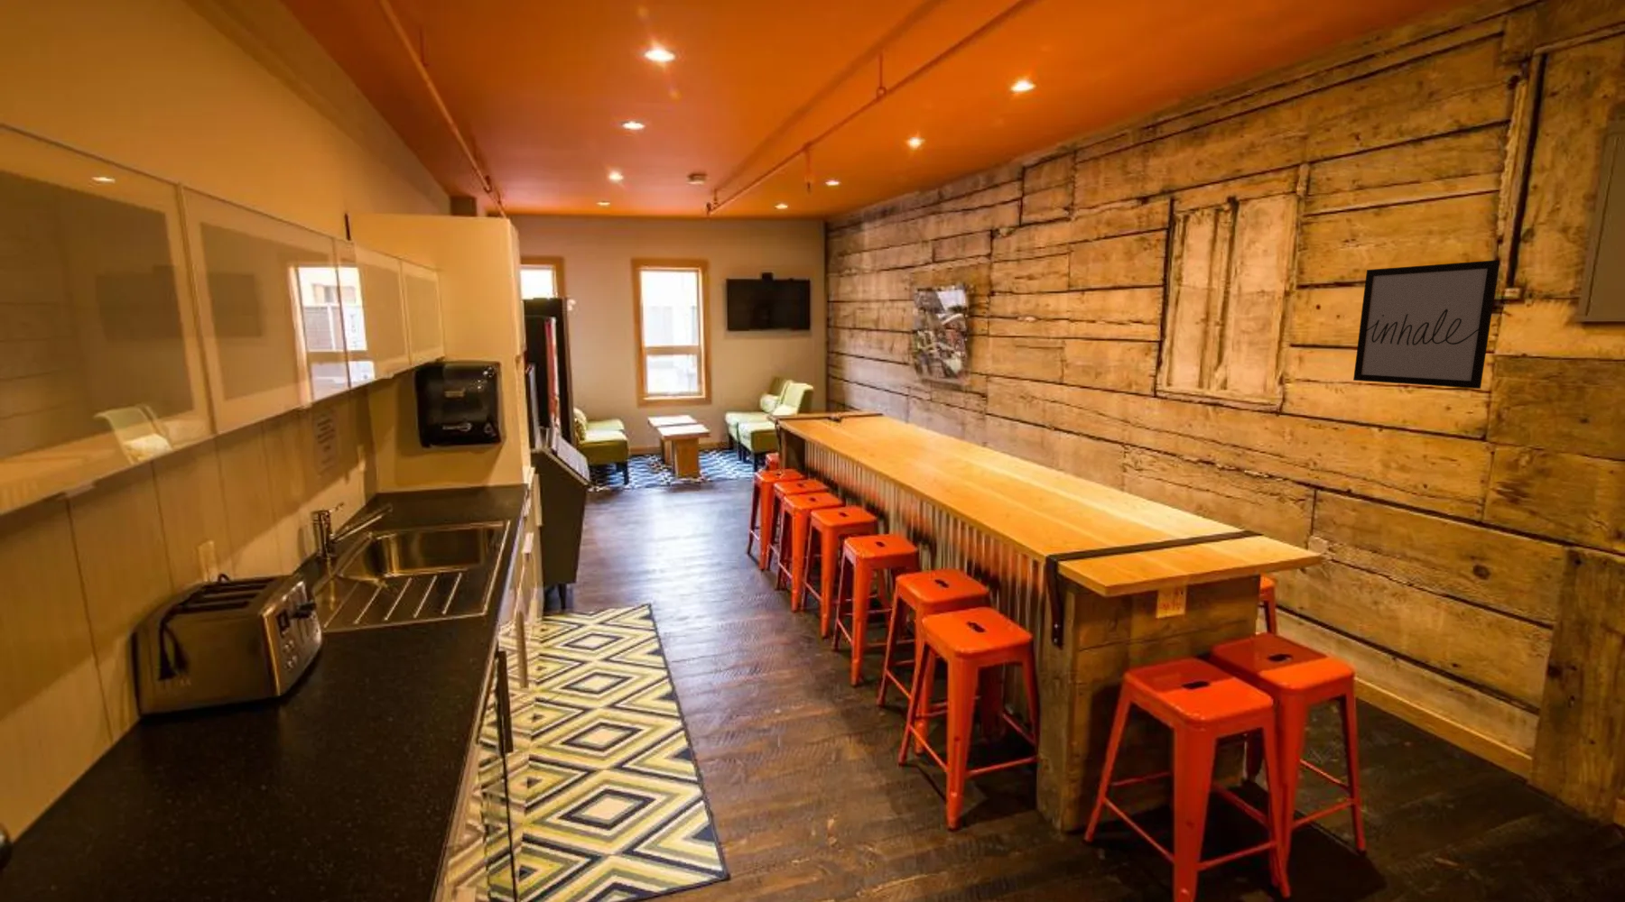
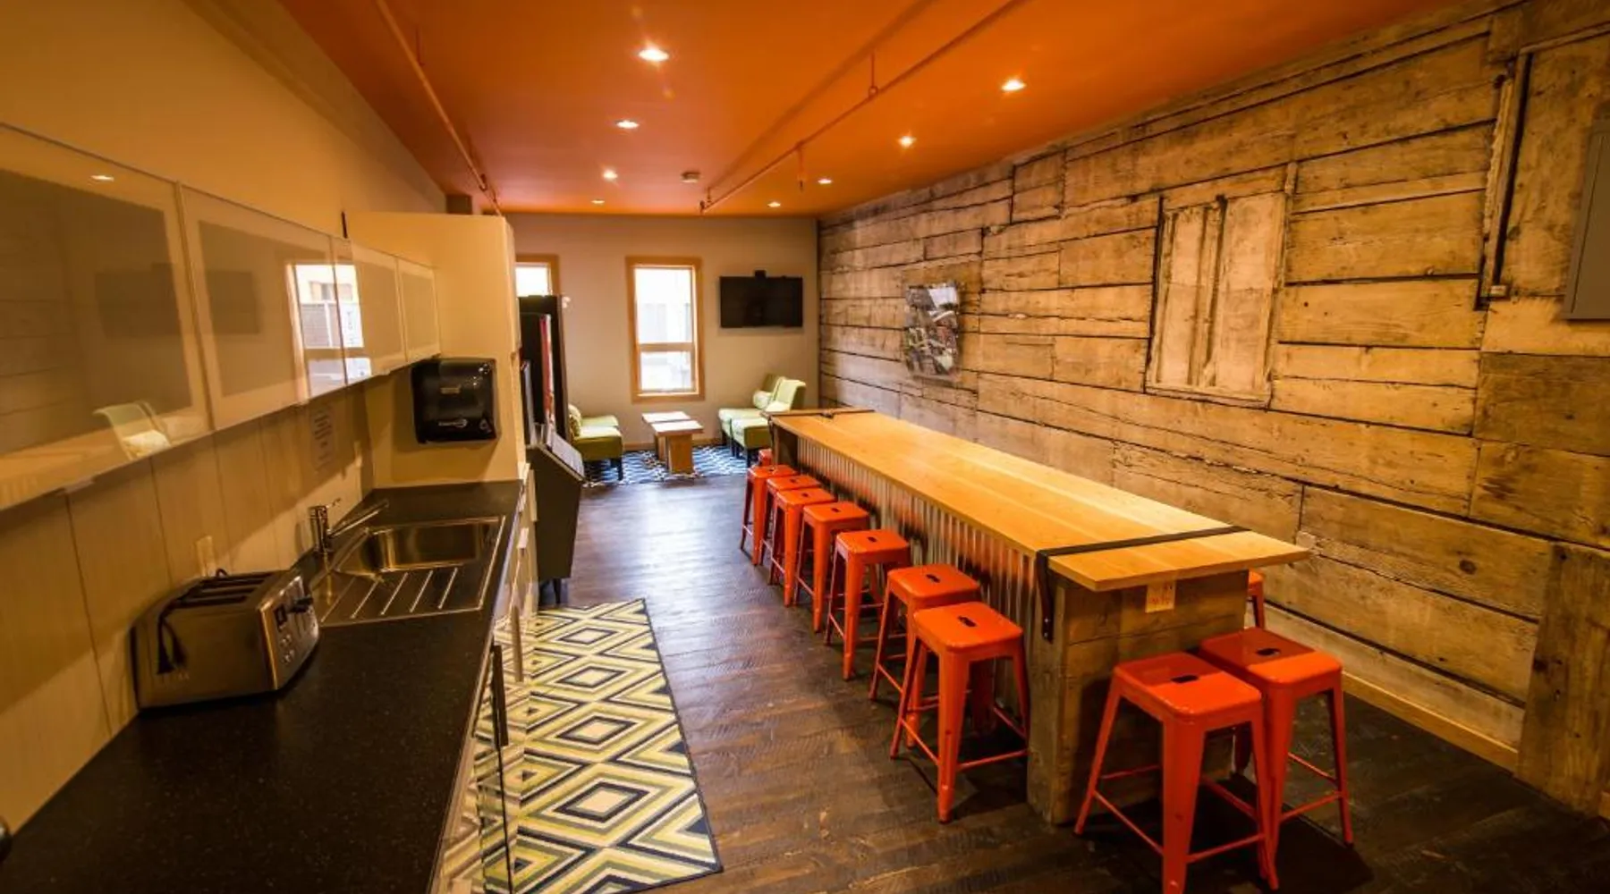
- wall art (1420, 324)
